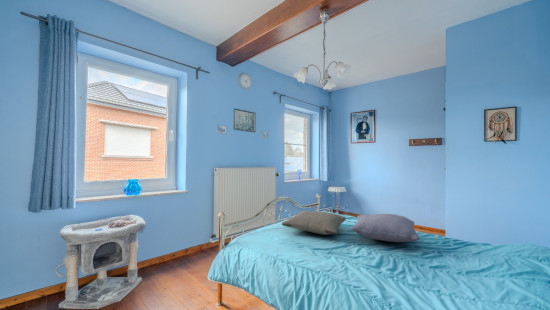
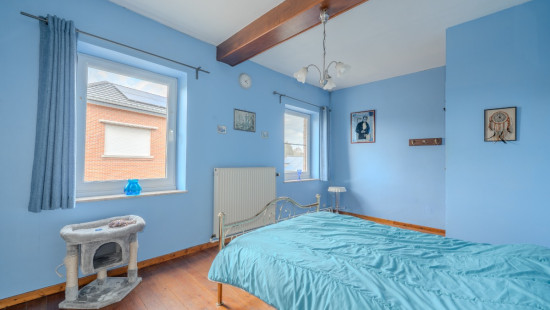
- pillow (315, 221)
- pillow (383, 226)
